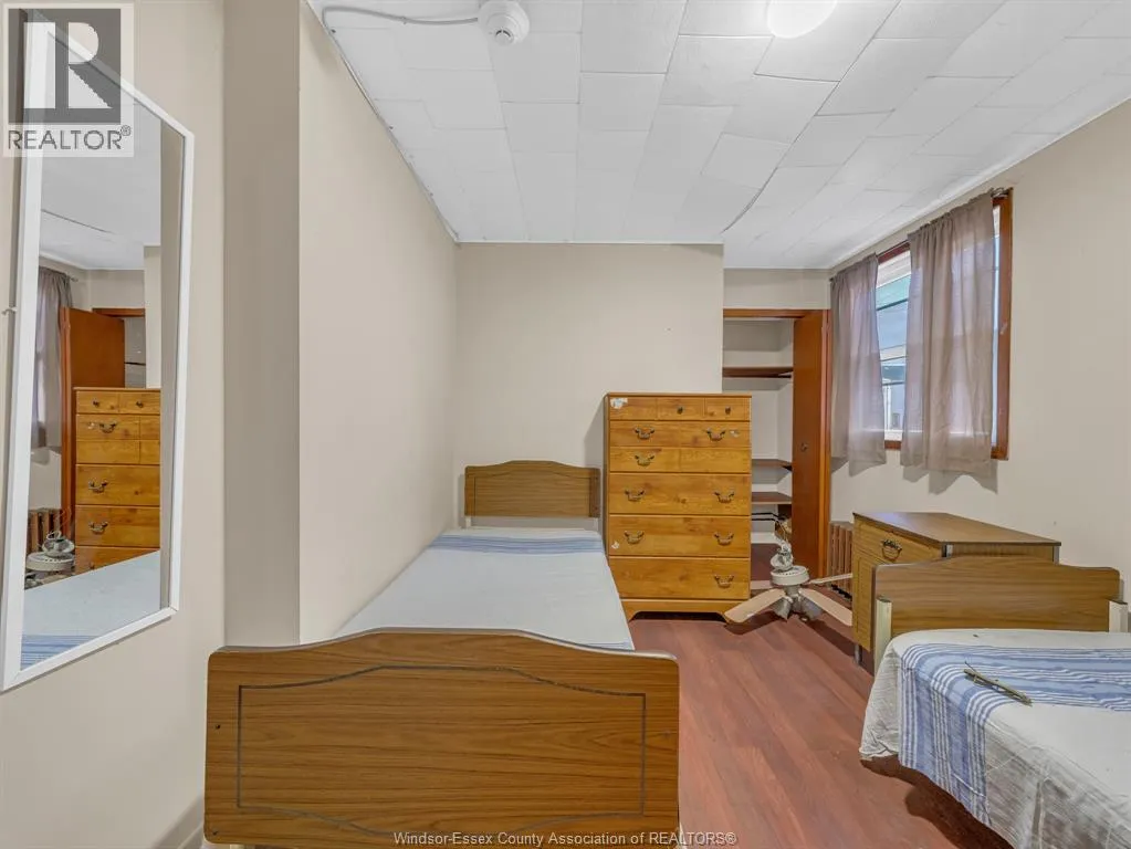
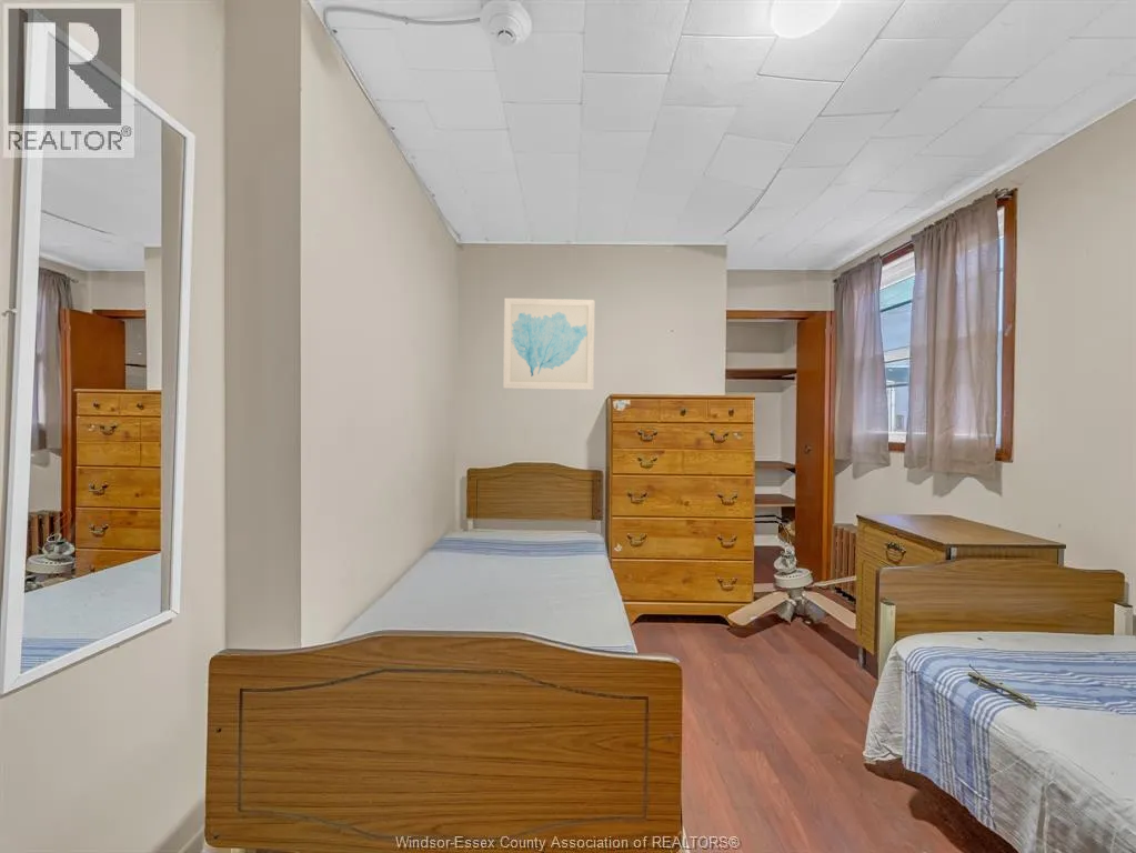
+ wall art (549, 343)
